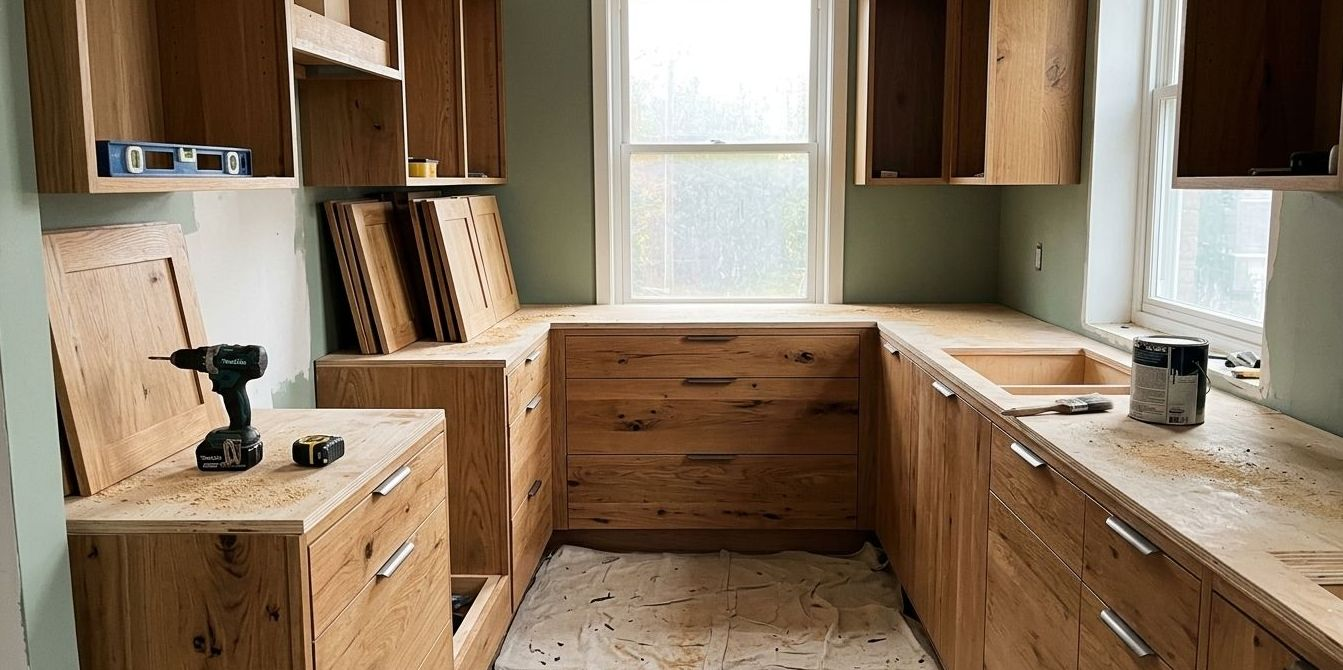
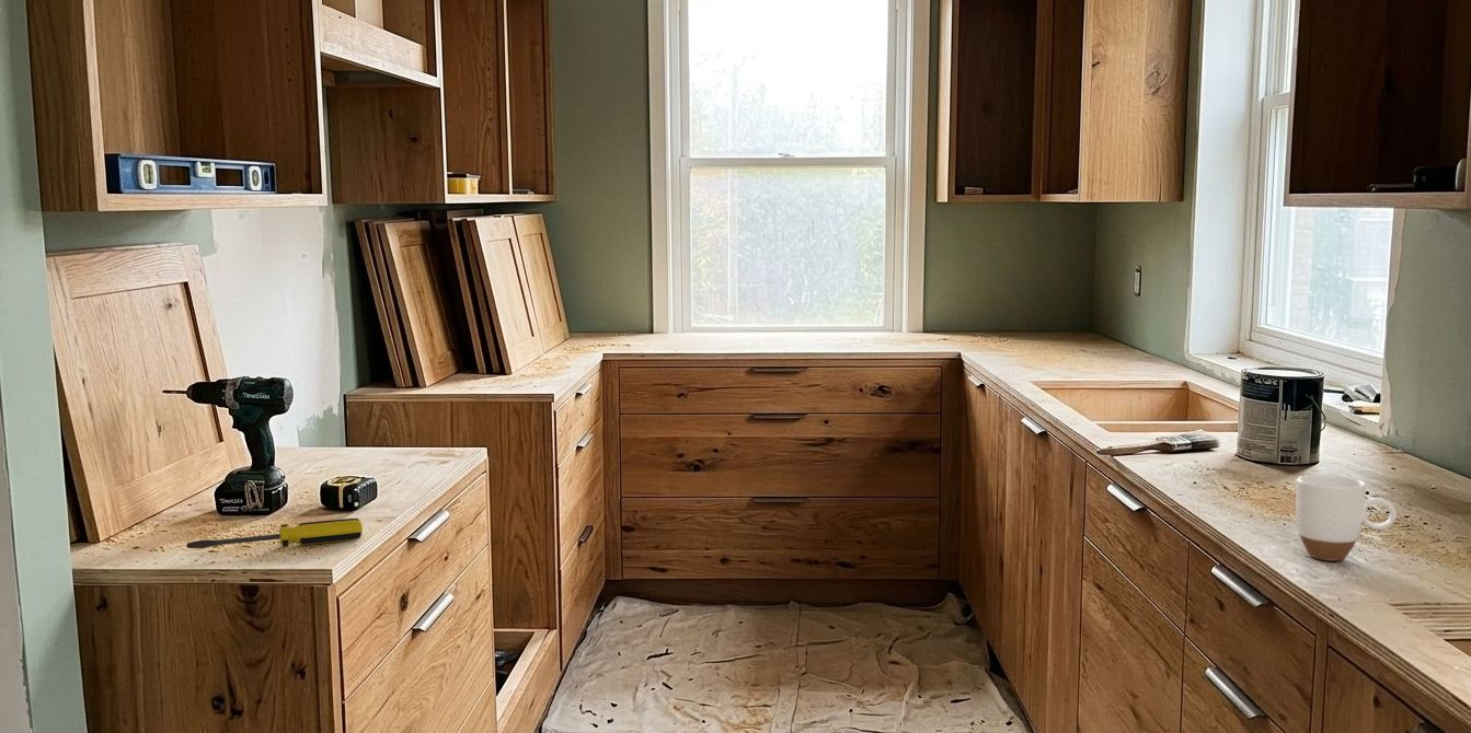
+ screwdriver (277, 536)
+ mug (1344, 520)
